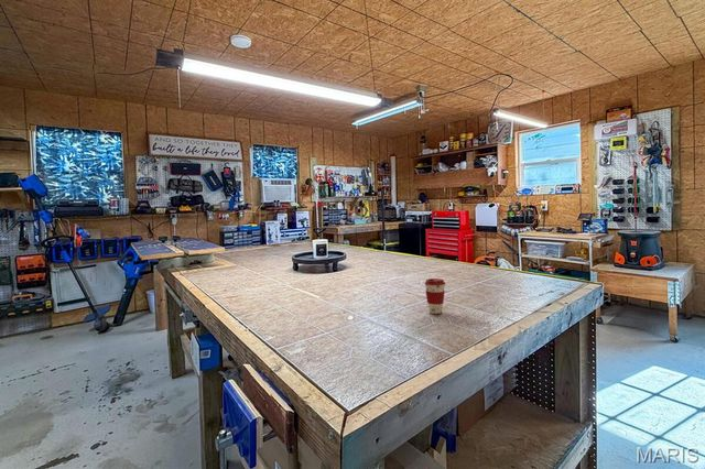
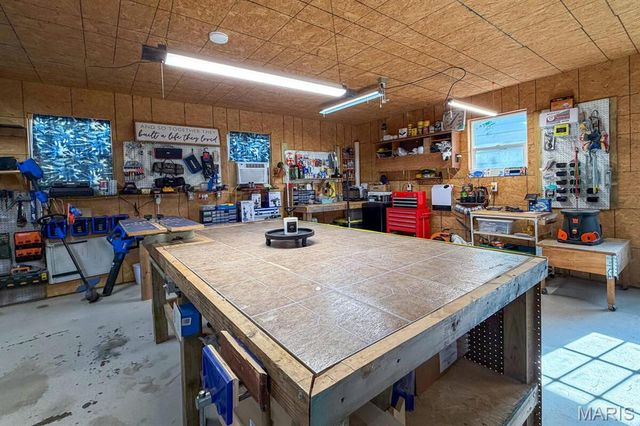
- coffee cup (435, 295)
